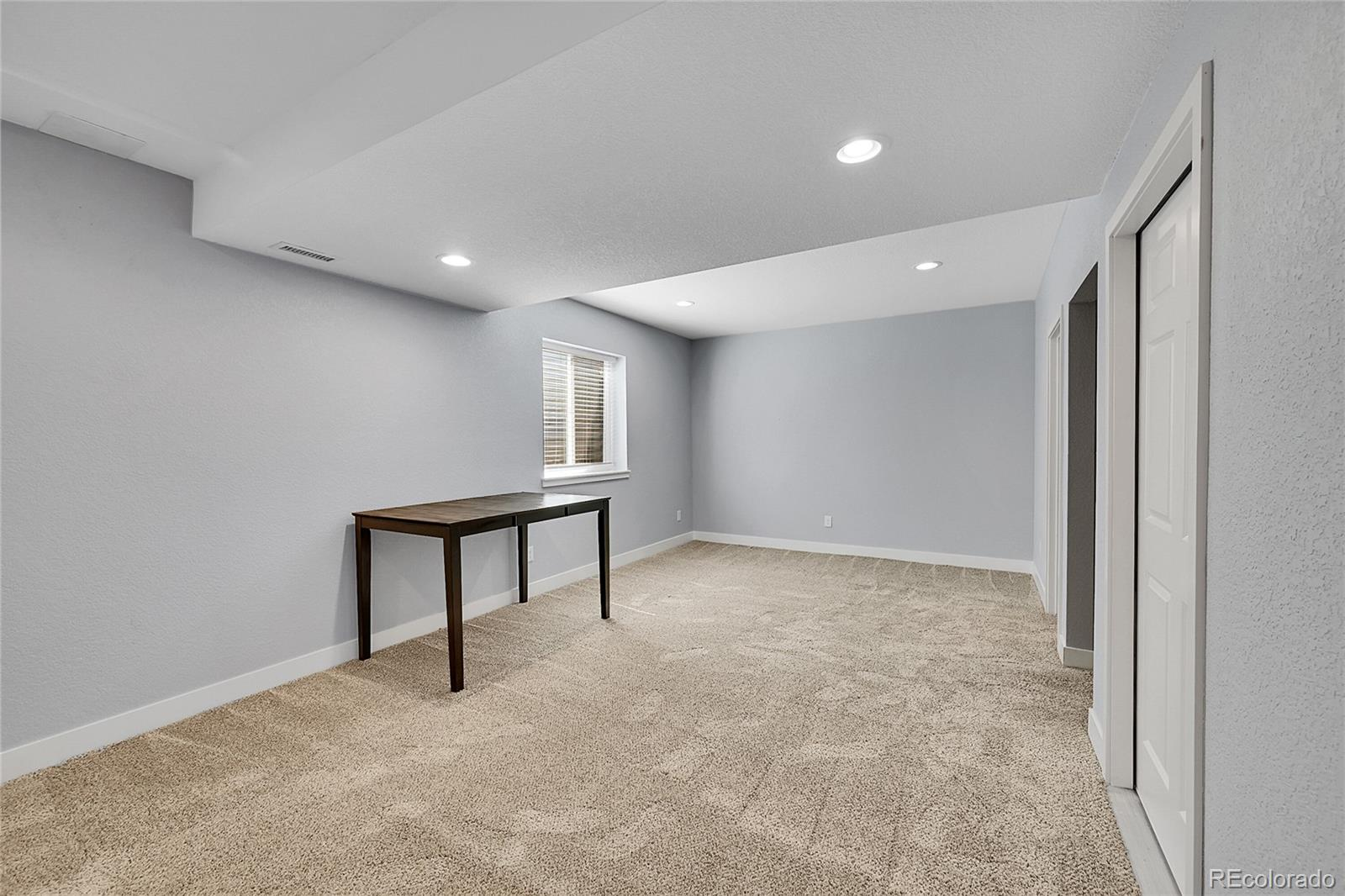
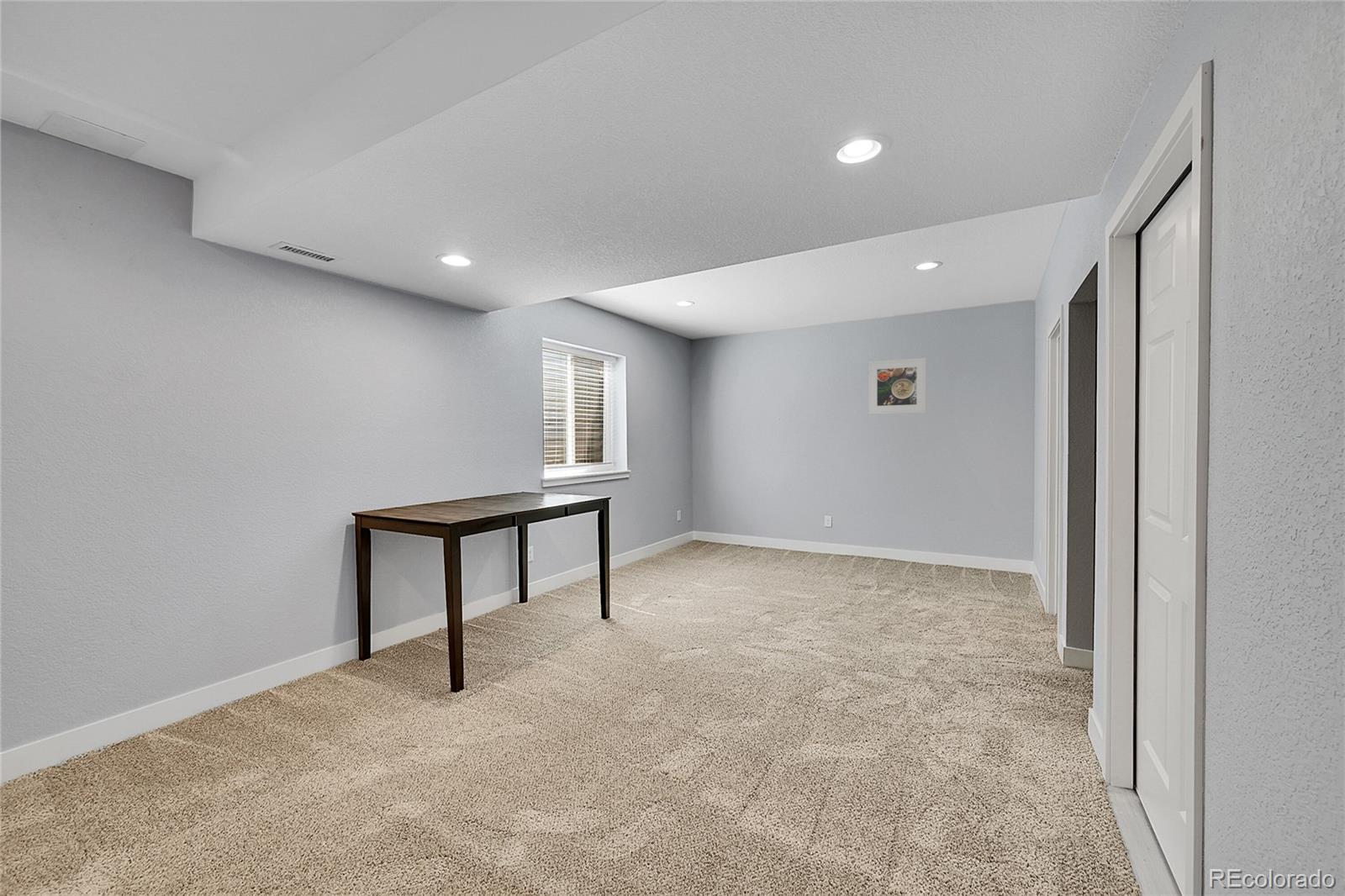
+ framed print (896, 387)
